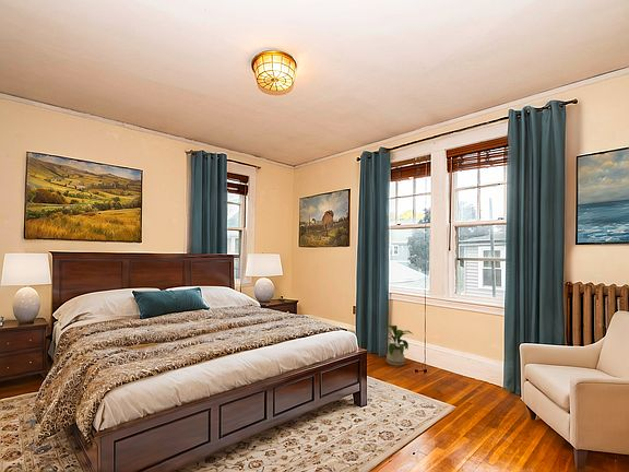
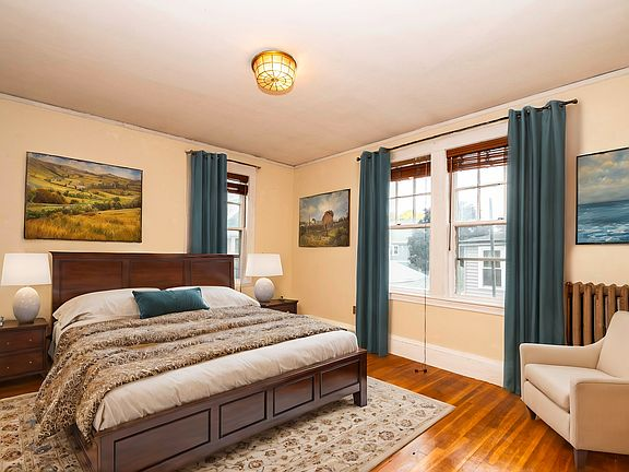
- house plant (399, 342)
